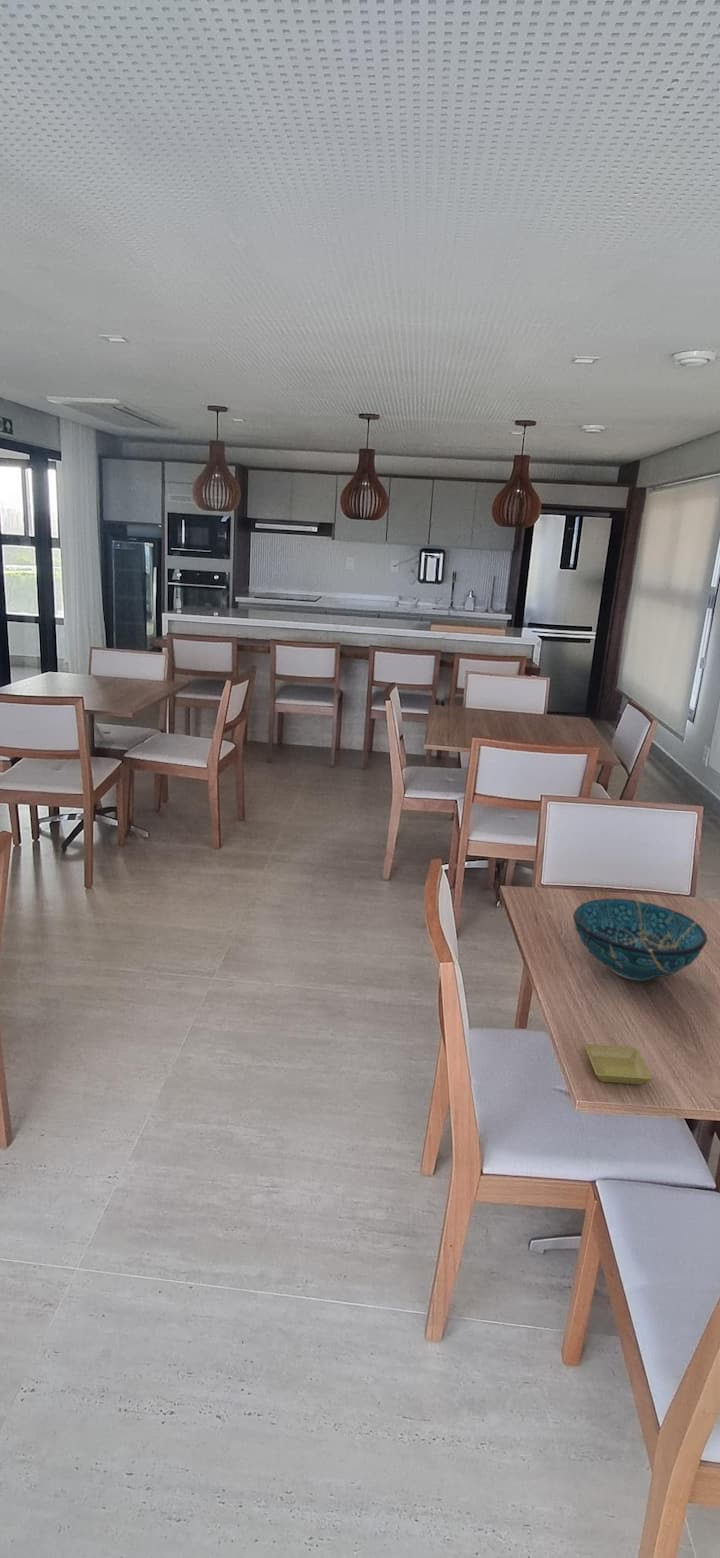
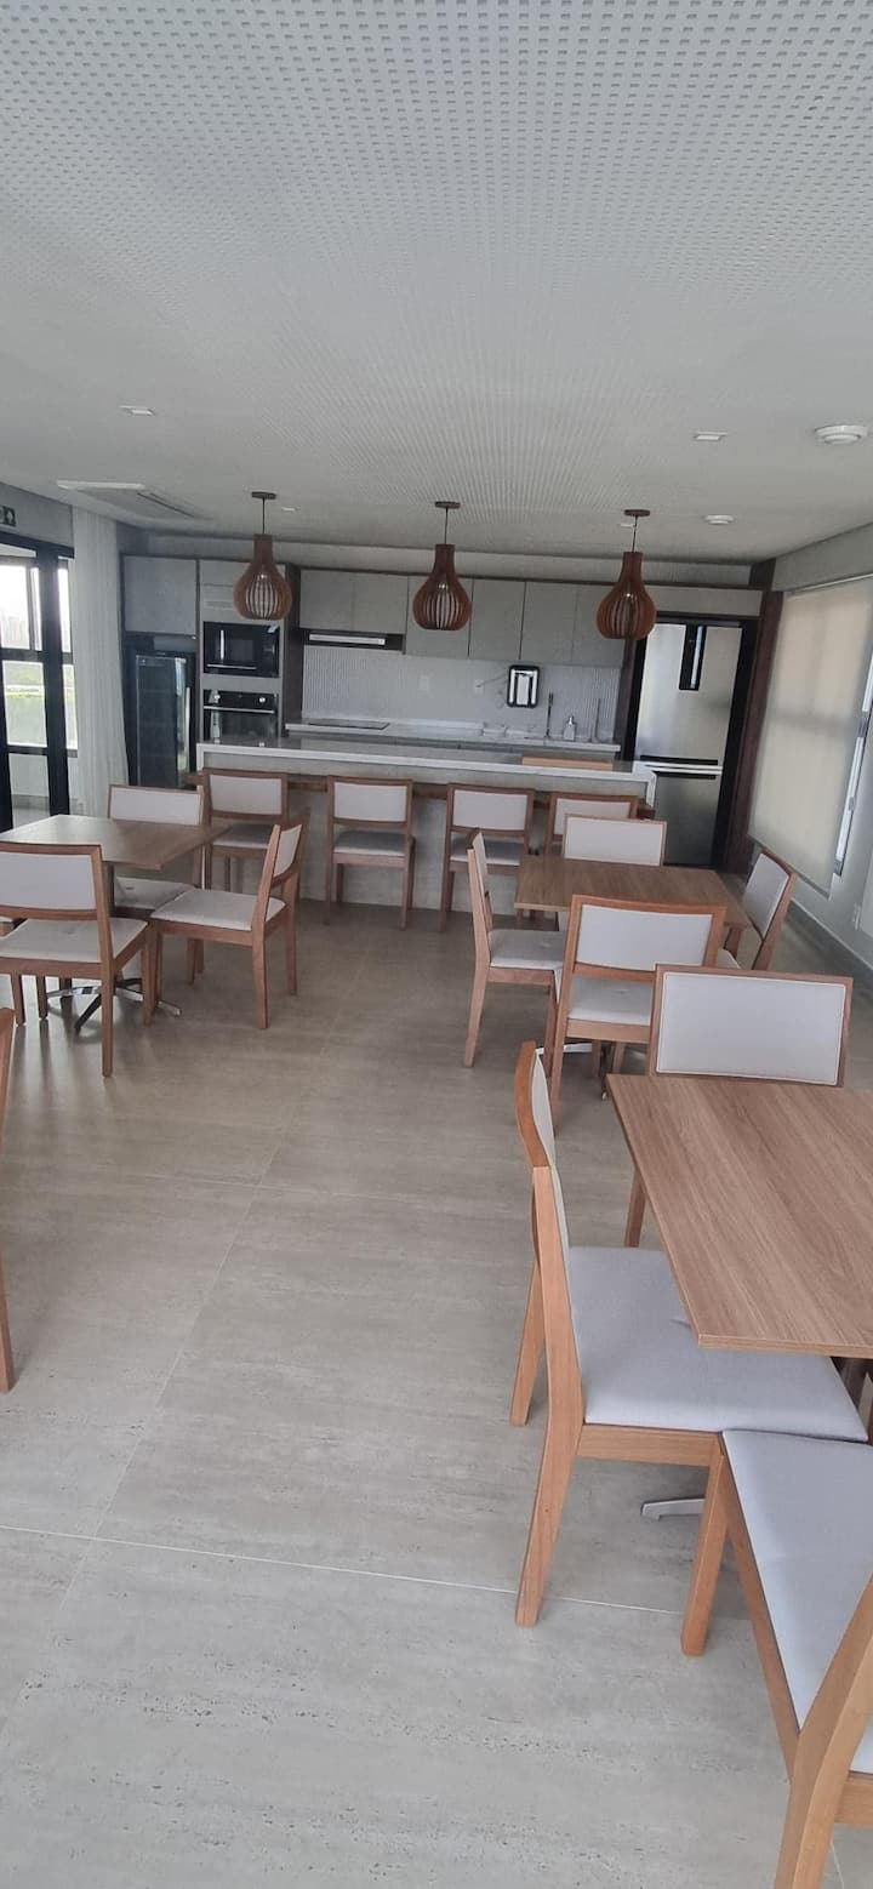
- decorative bowl (635, 946)
- saucer (616, 1066)
